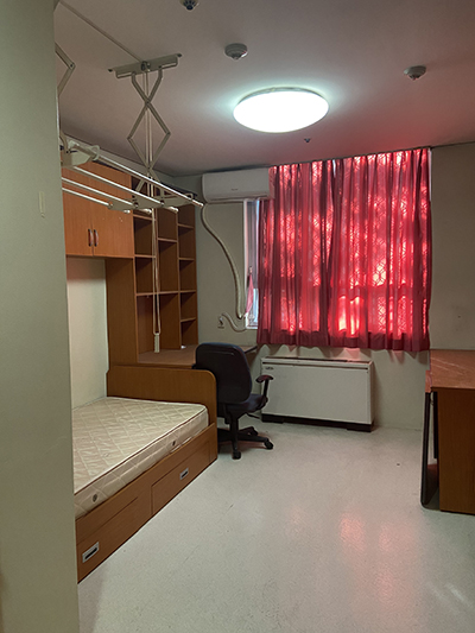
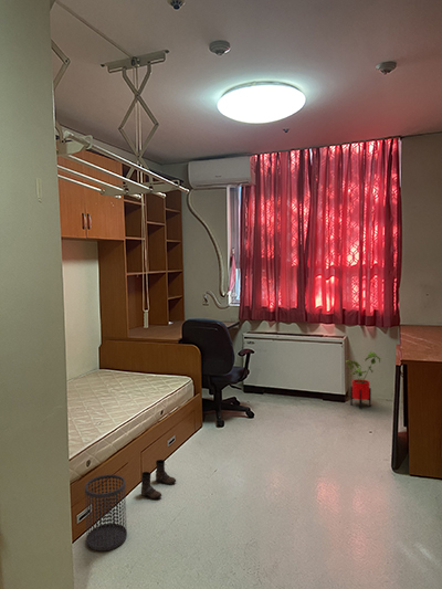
+ wastebasket (106, 511)
+ boots (158, 477)
+ house plant (362, 378)
